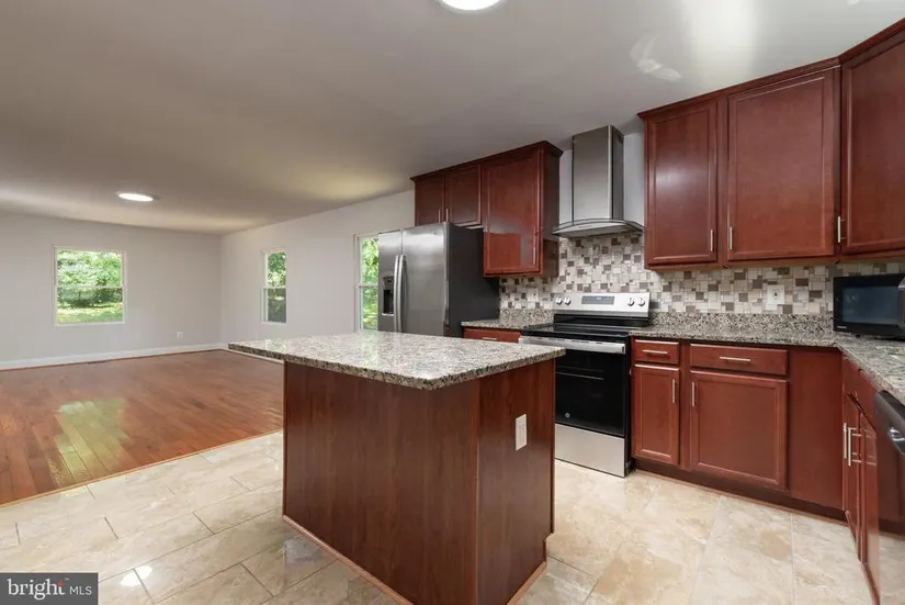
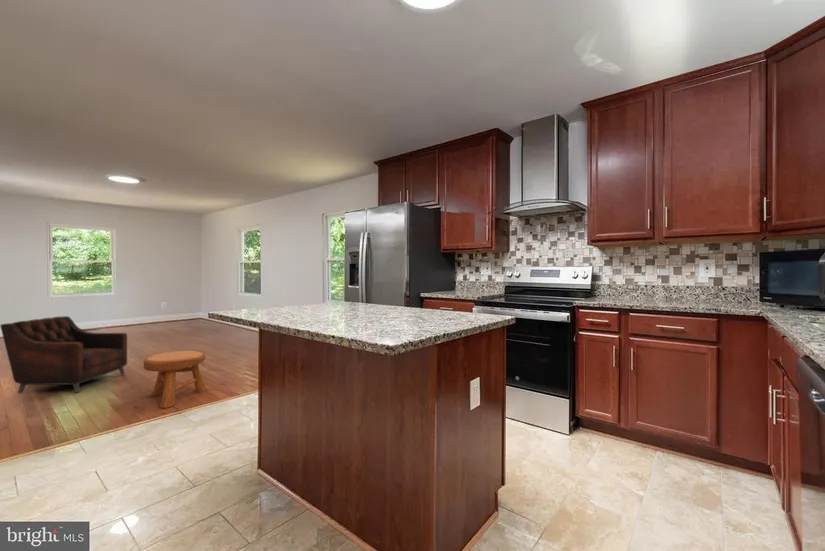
+ stool (174, 377)
+ armchair (69, 351)
